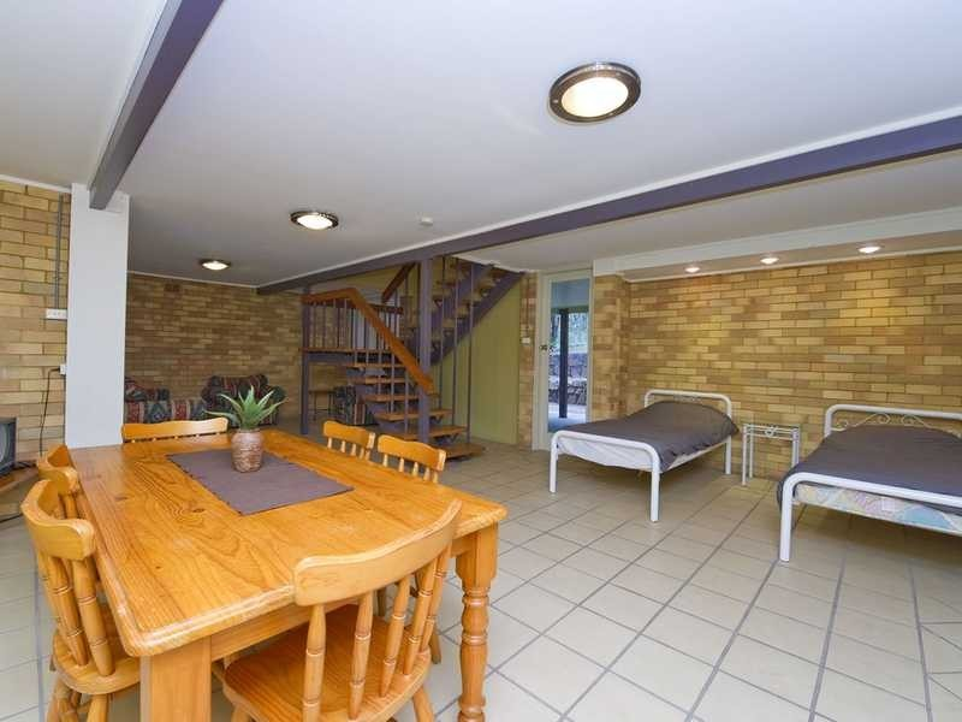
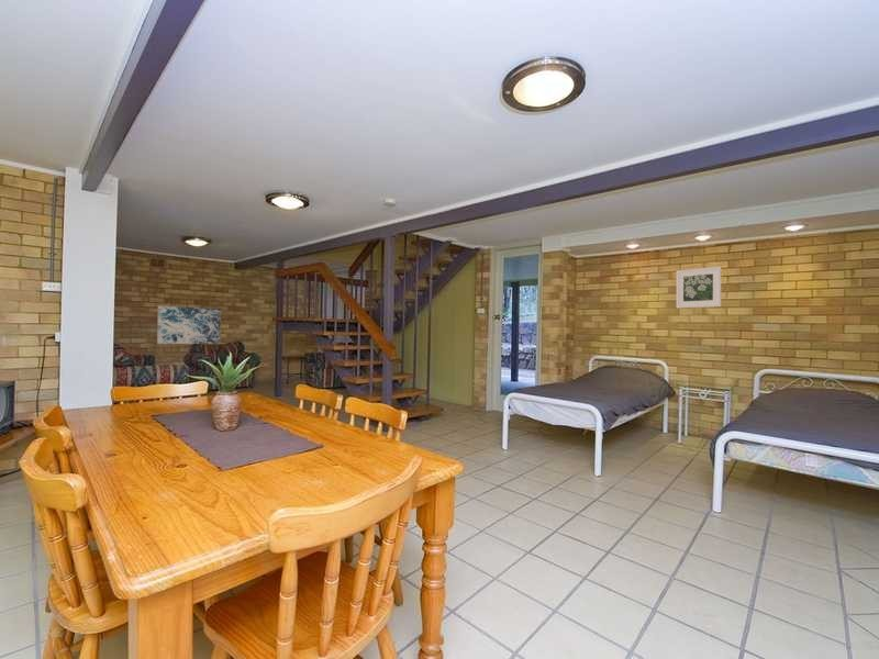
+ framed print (698, 288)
+ wall art (190, 325)
